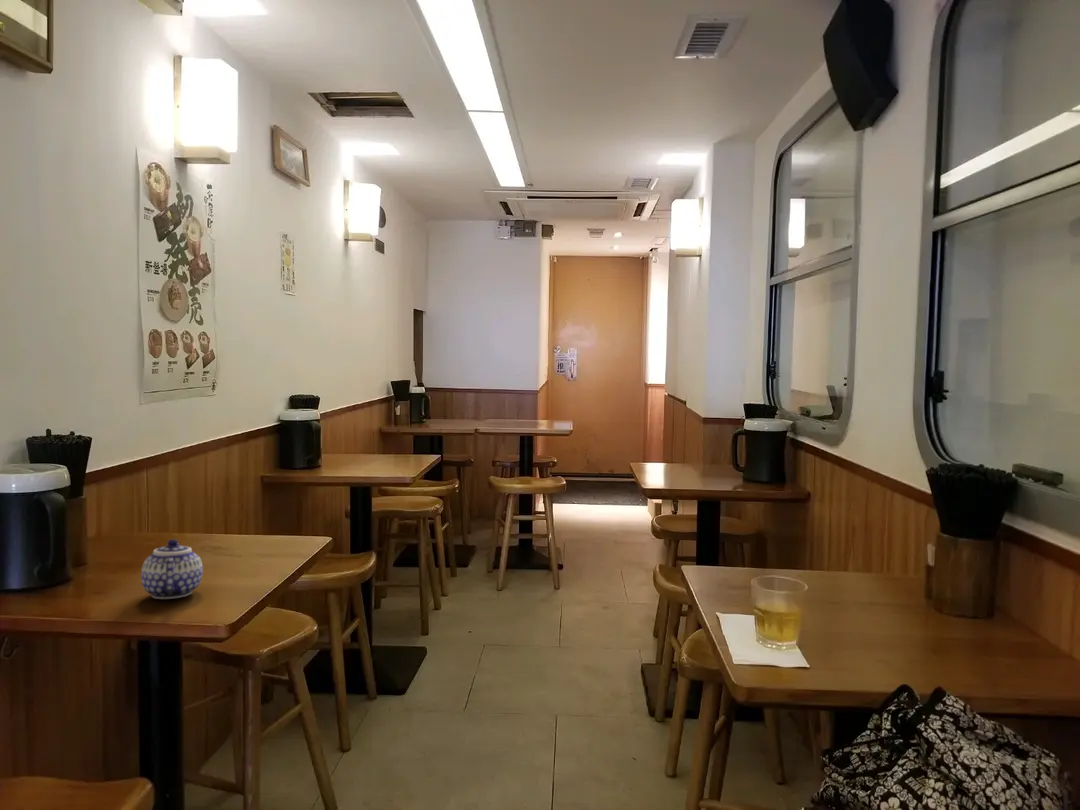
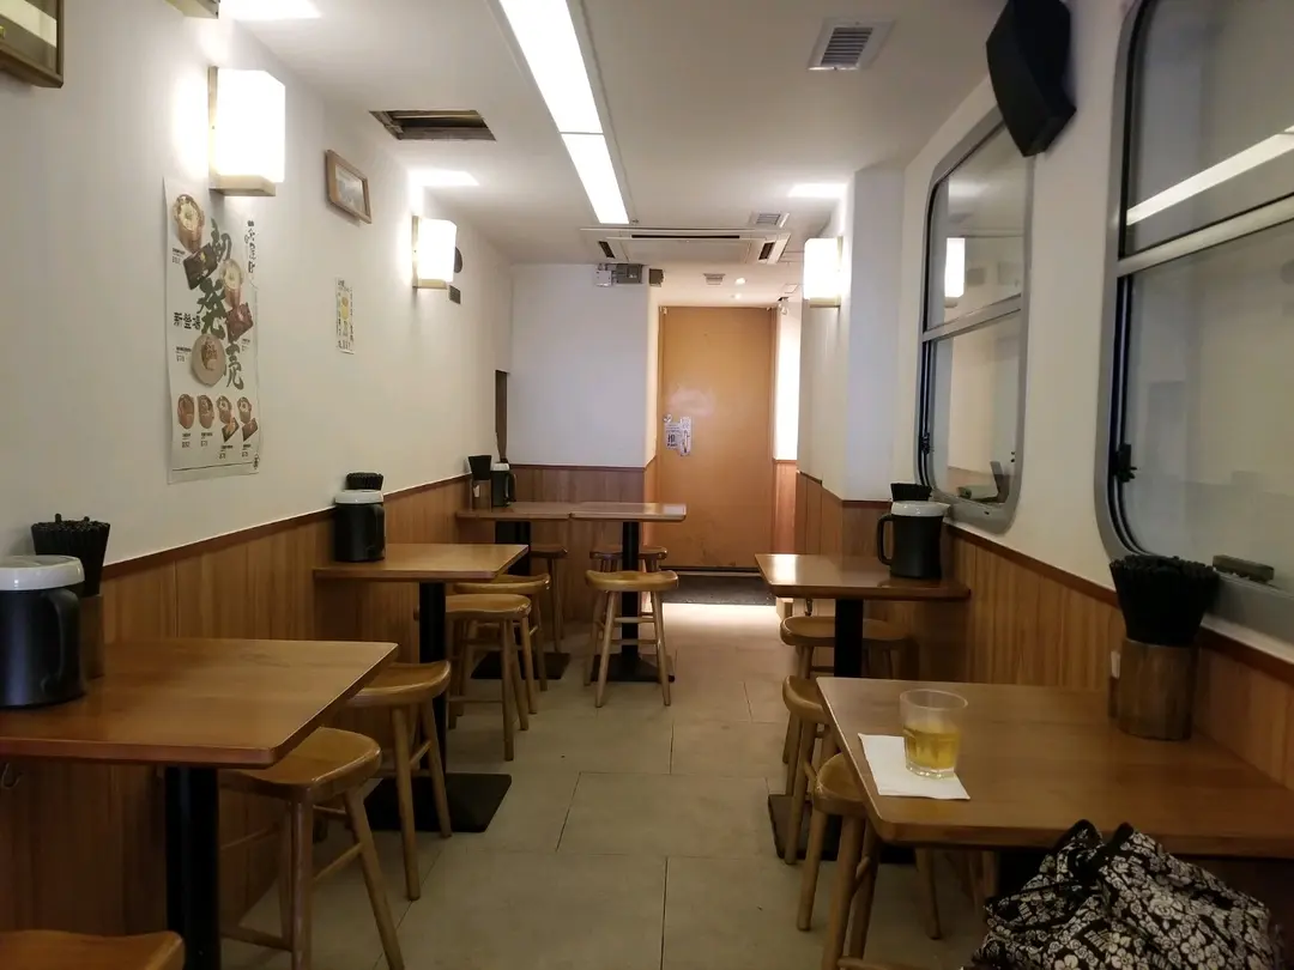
- teapot (172, 567)
